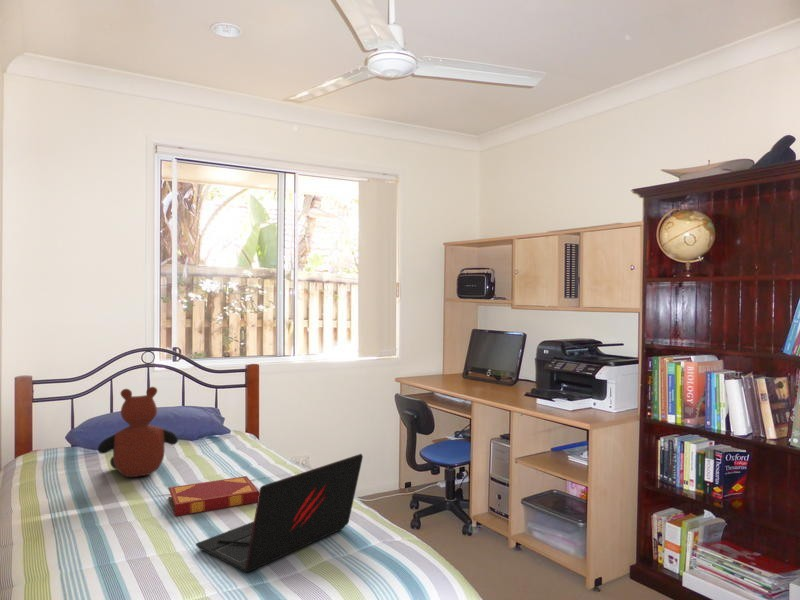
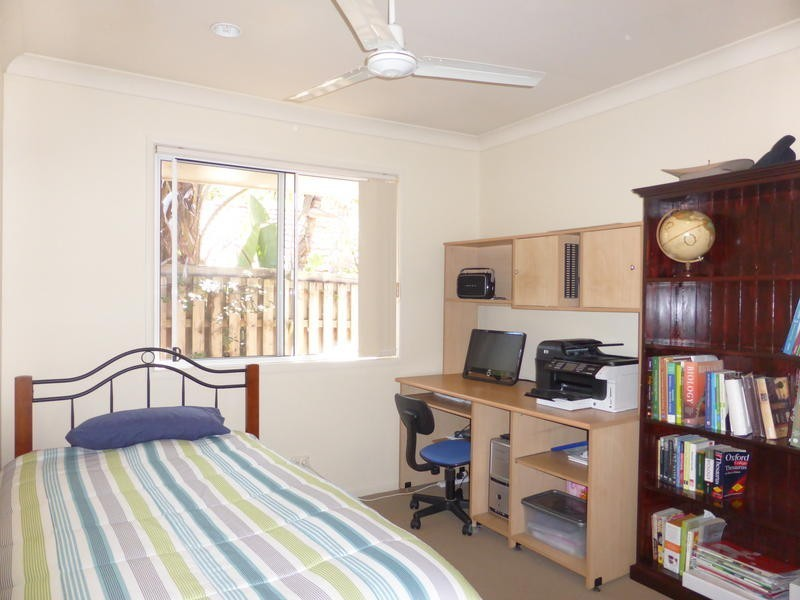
- teddy bear (137, 429)
- laptop (281, 500)
- hardback book (213, 494)
